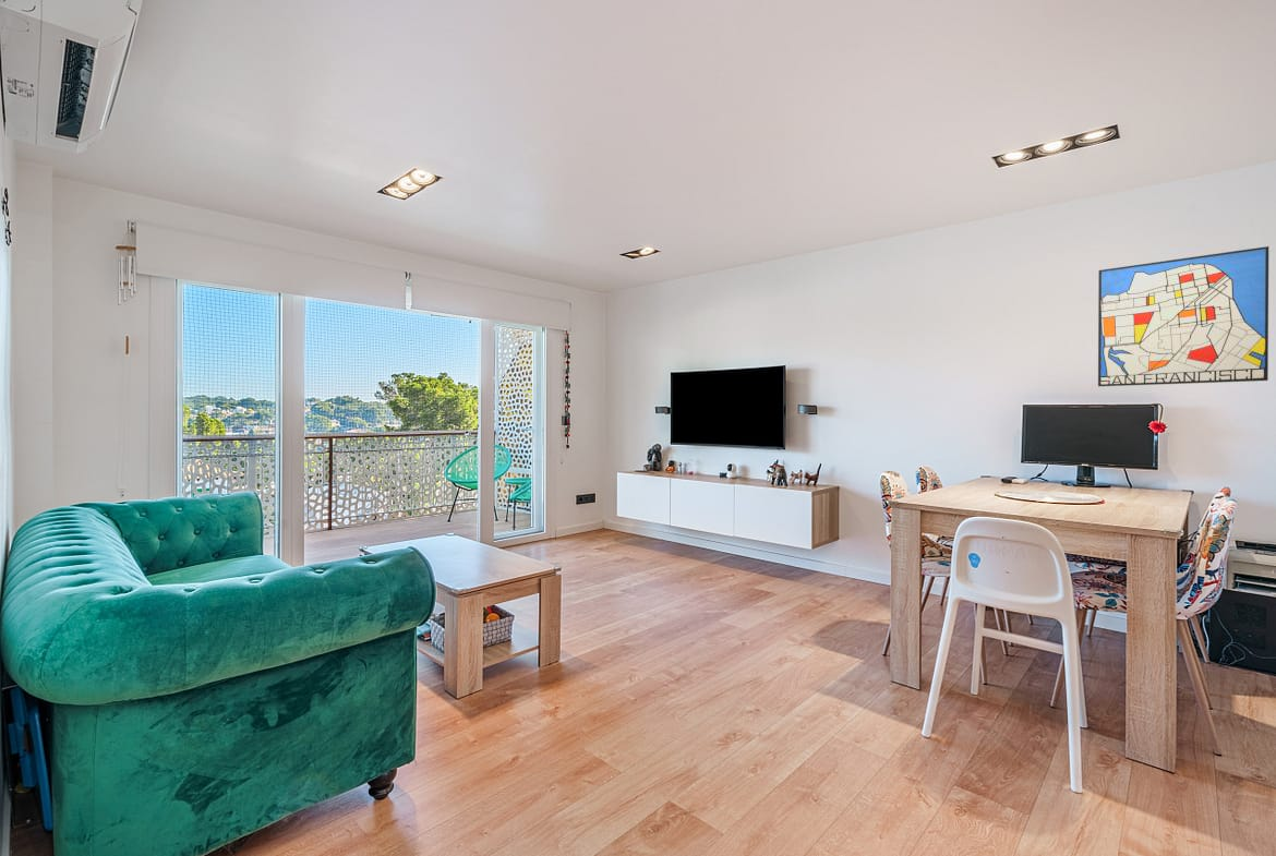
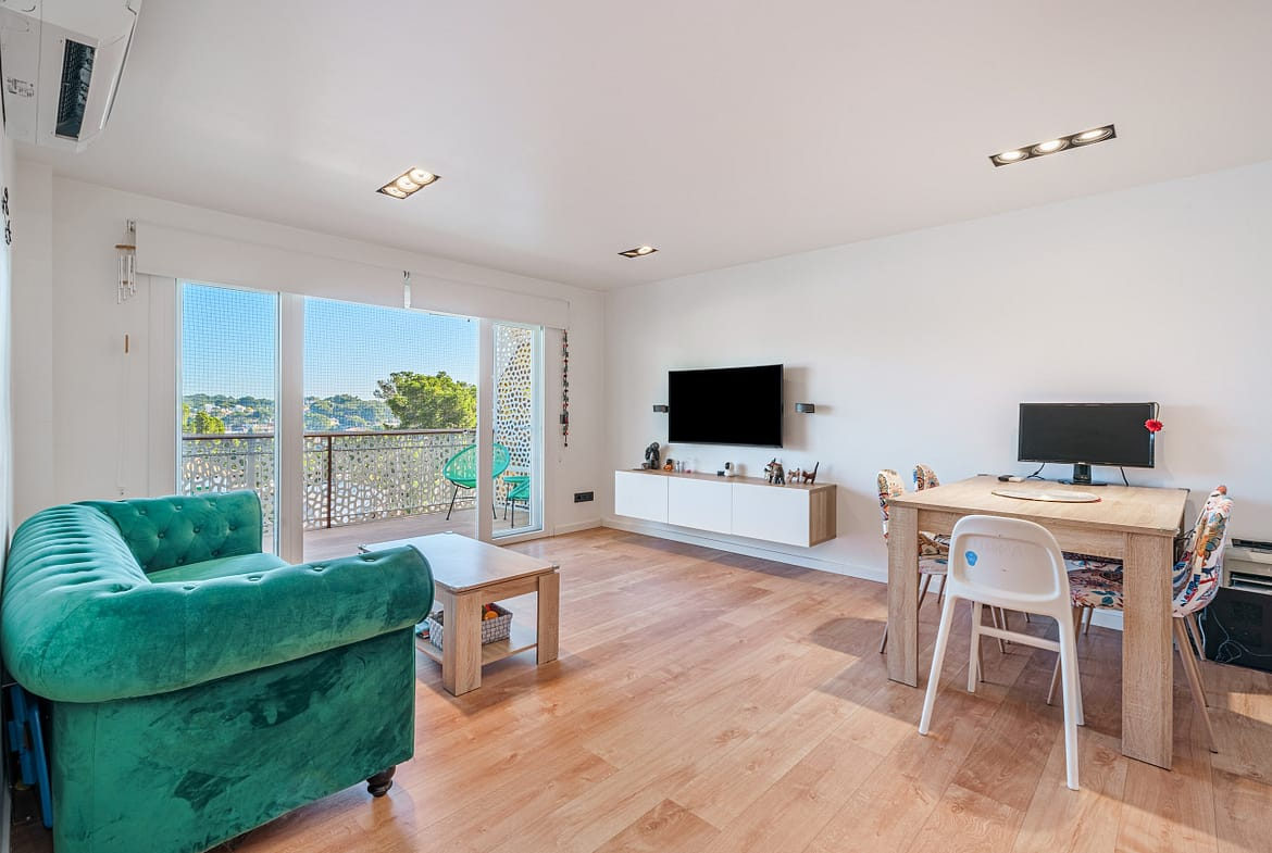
- wall art (1177, 321)
